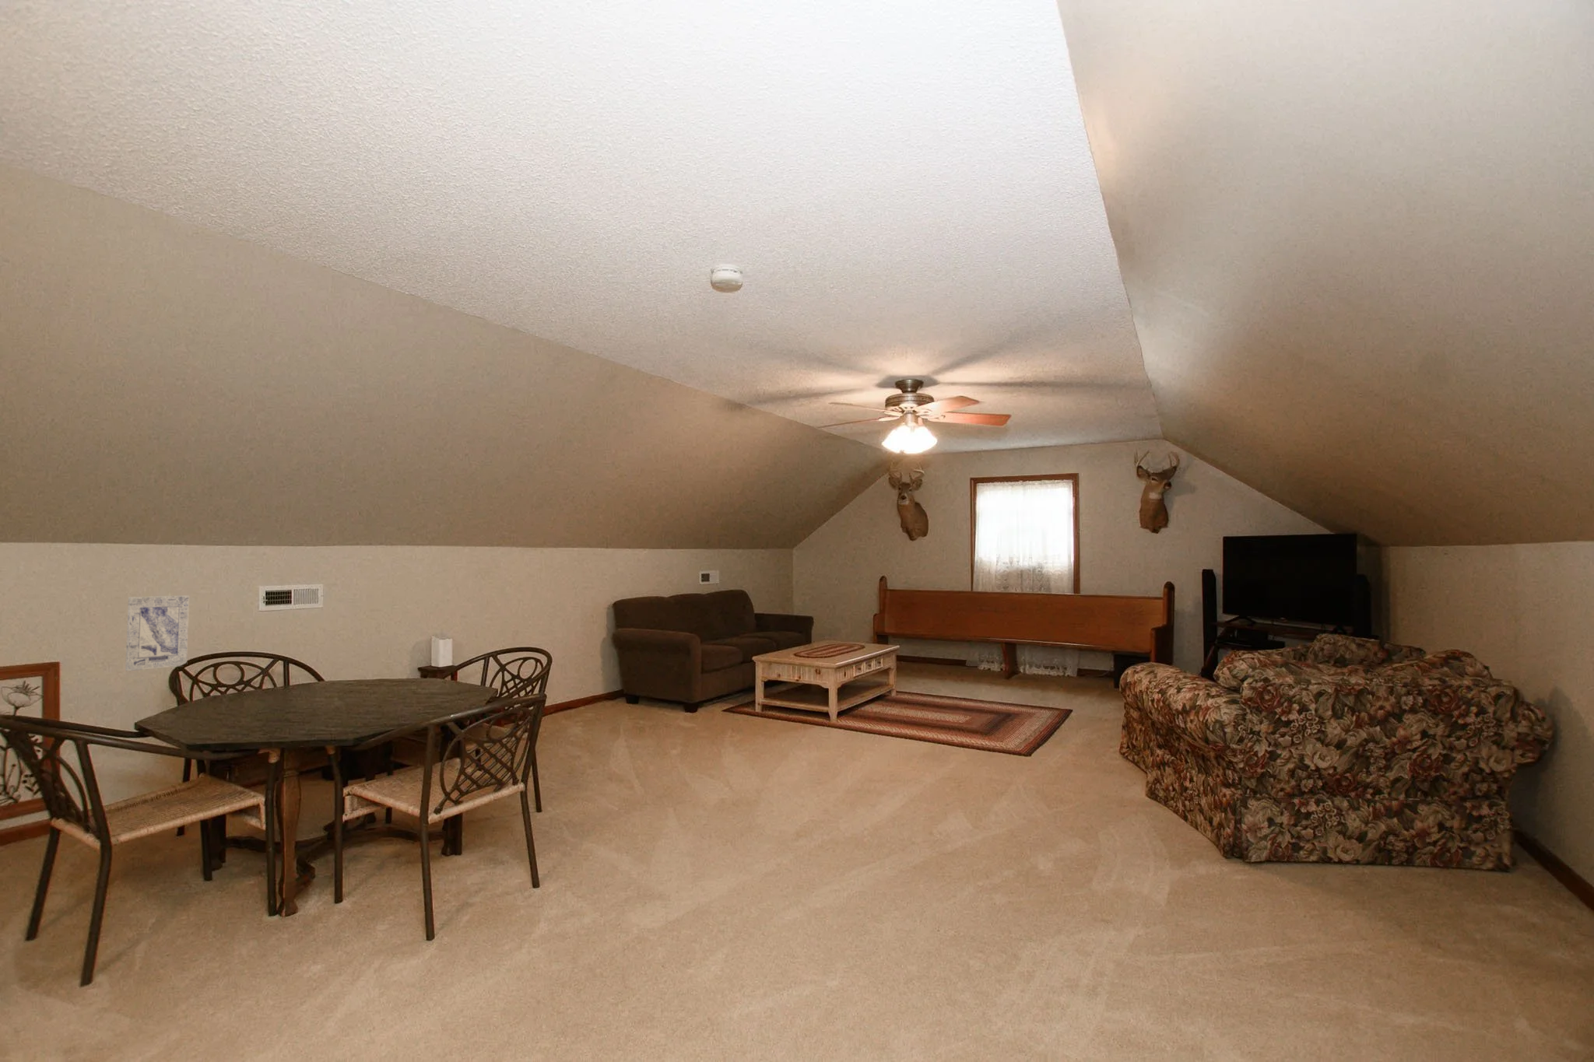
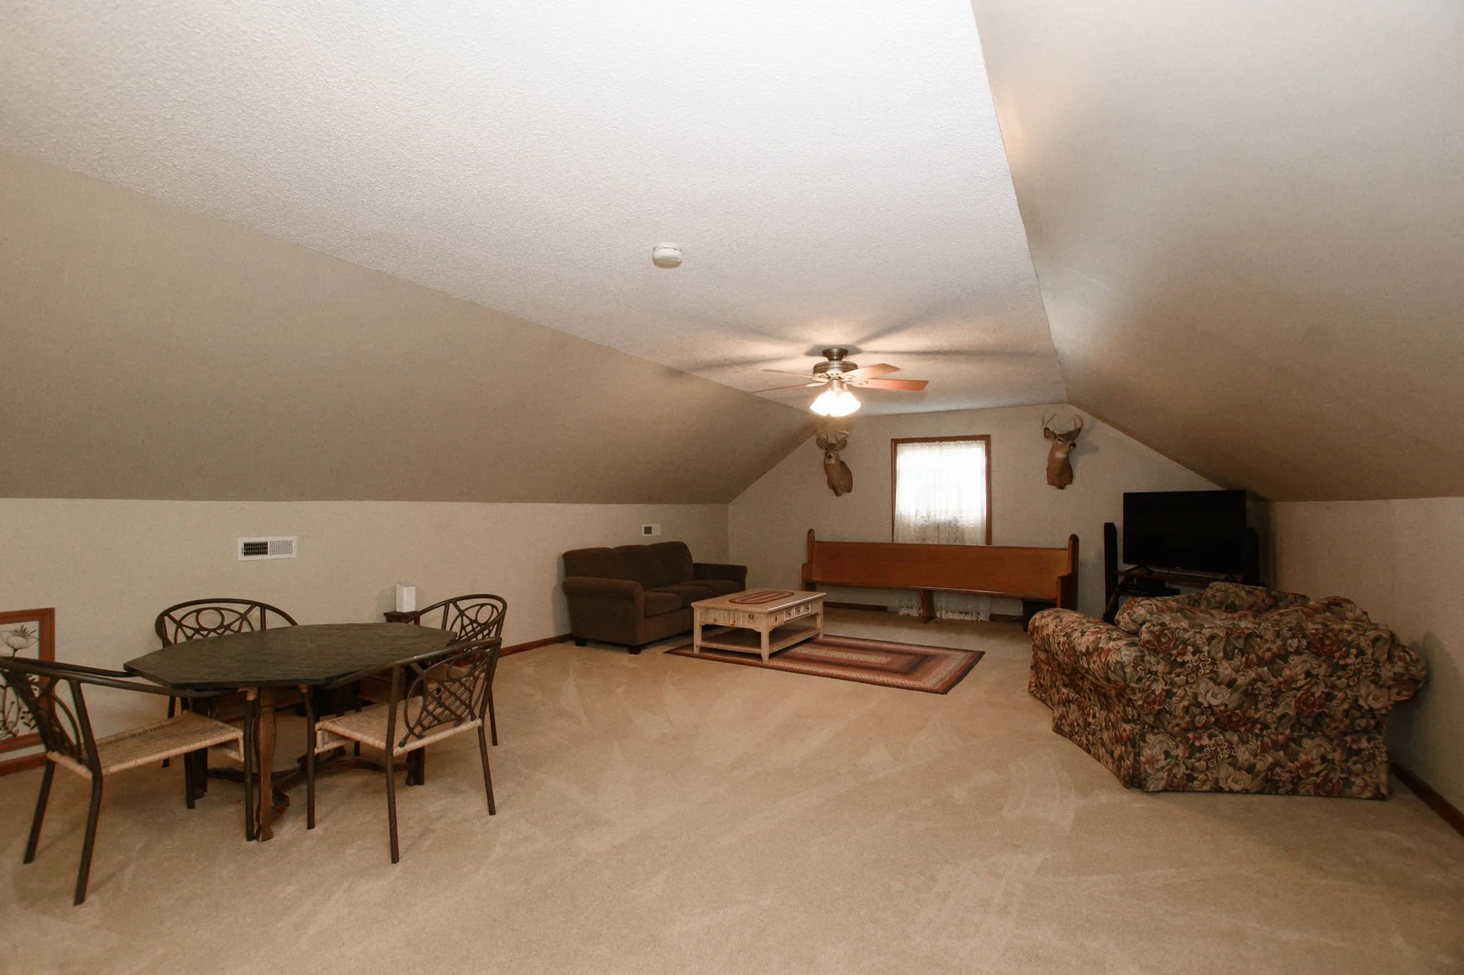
- wall art (158, 632)
